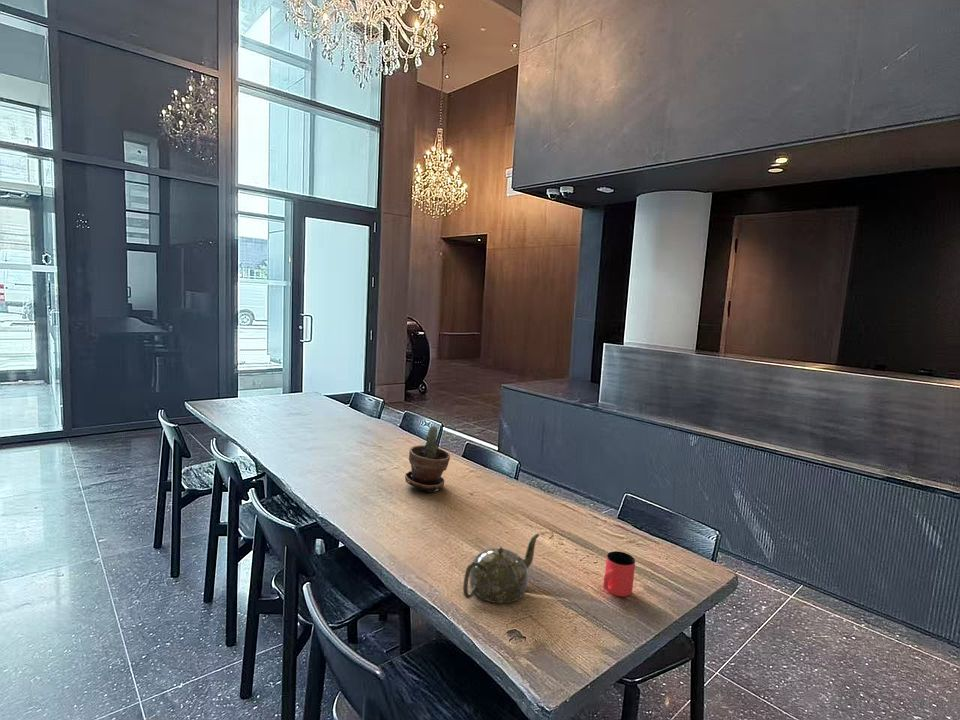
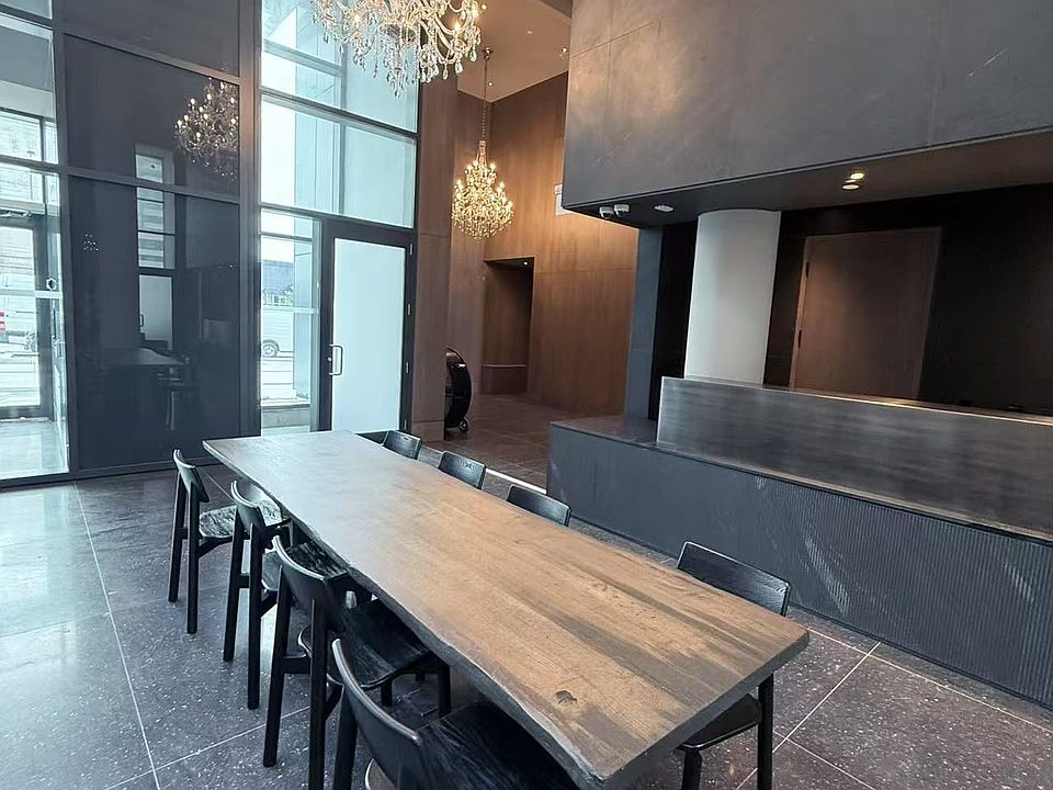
- teapot (502, 566)
- potted plant (428, 454)
- cup (616, 576)
